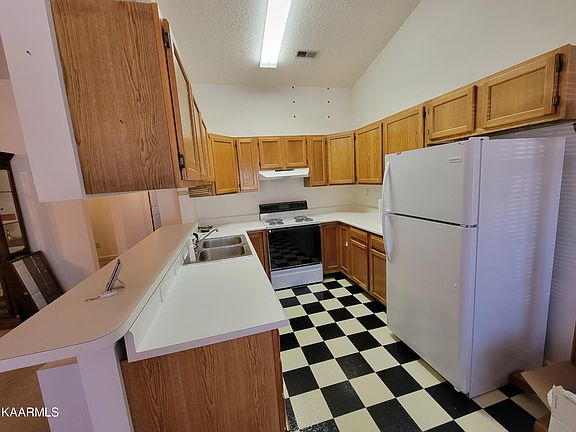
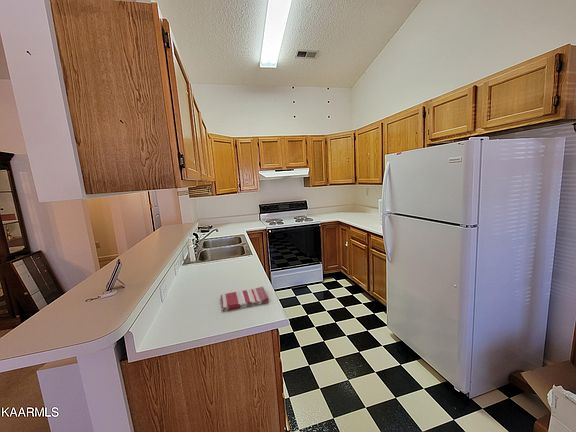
+ dish towel (244, 297)
